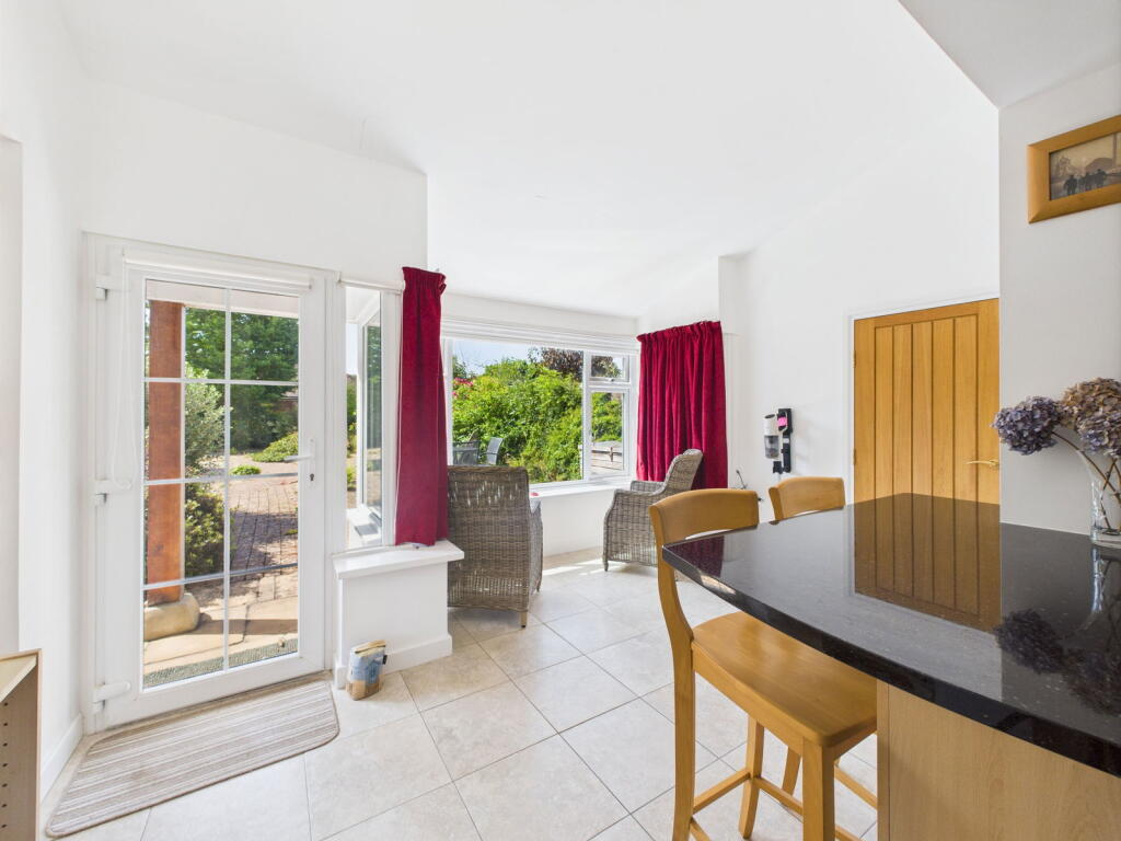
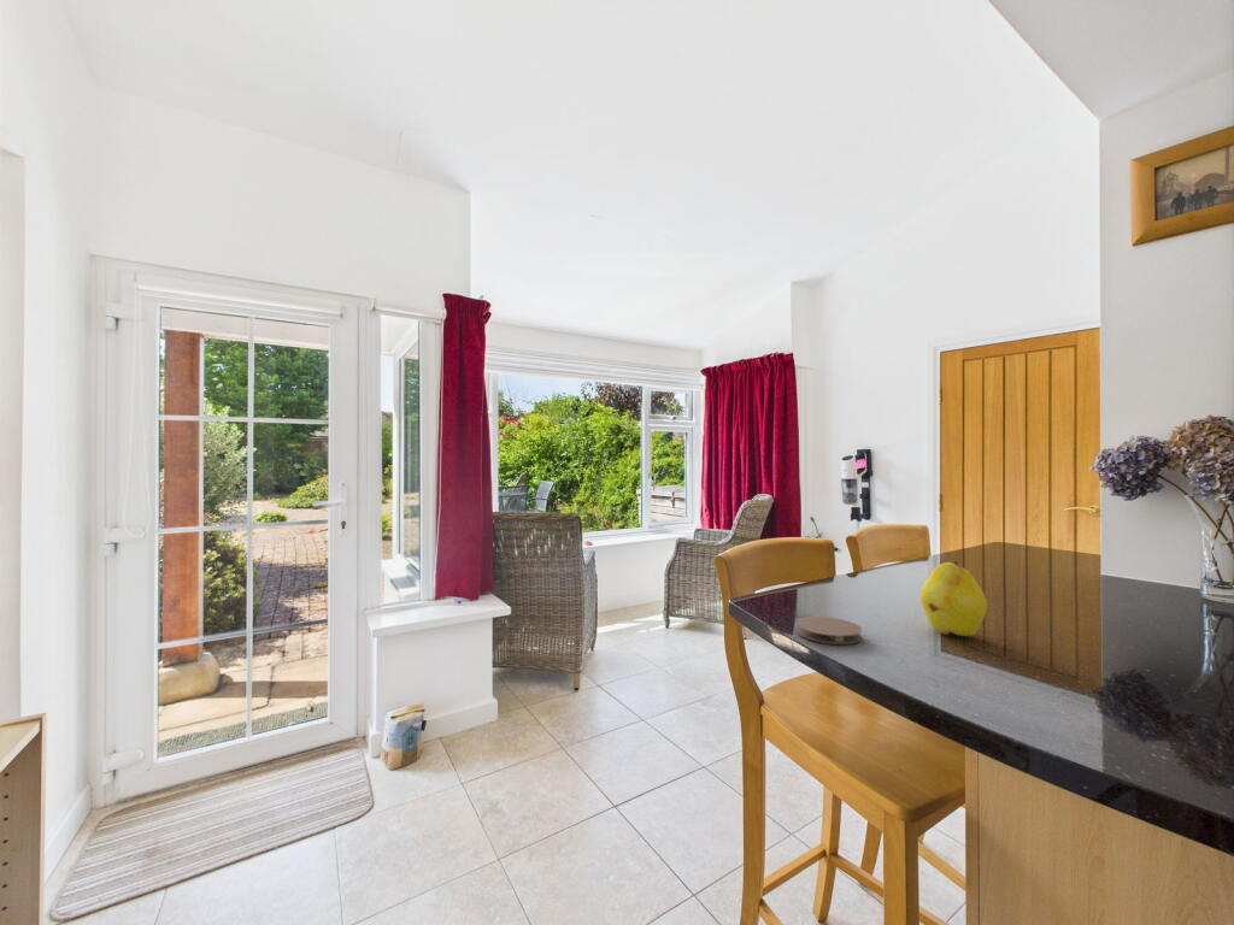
+ fruit (952, 597)
+ coaster (828, 629)
